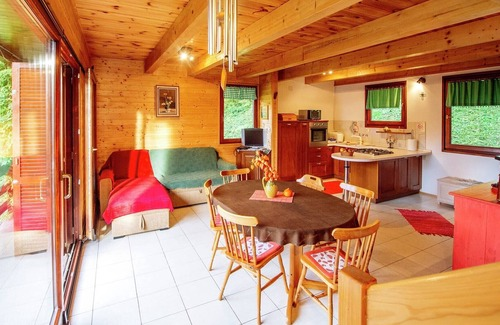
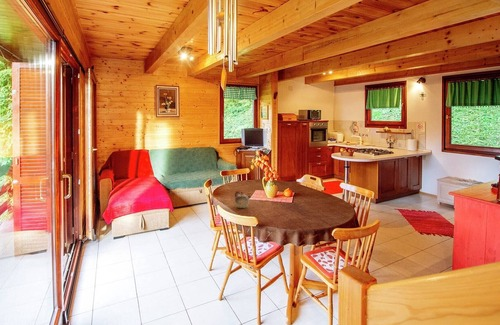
+ teapot (242, 199)
